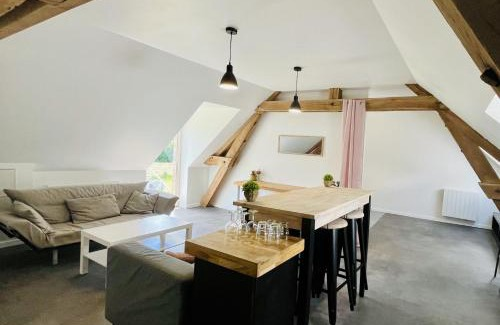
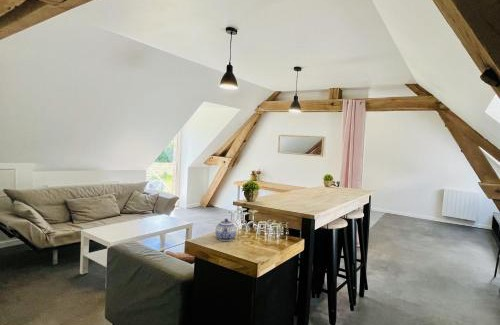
+ teapot (225, 228)
